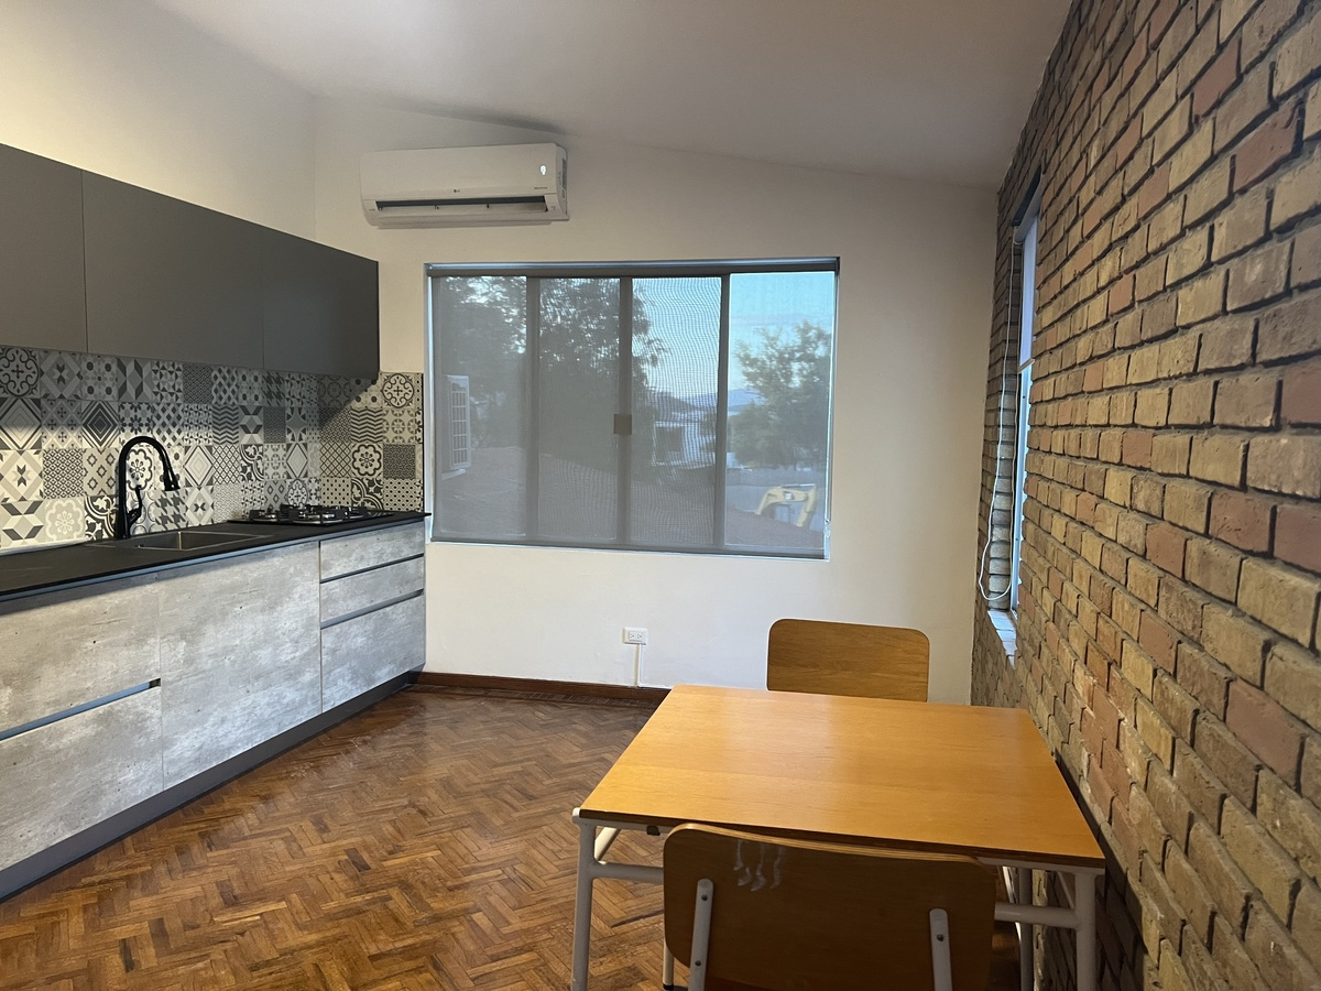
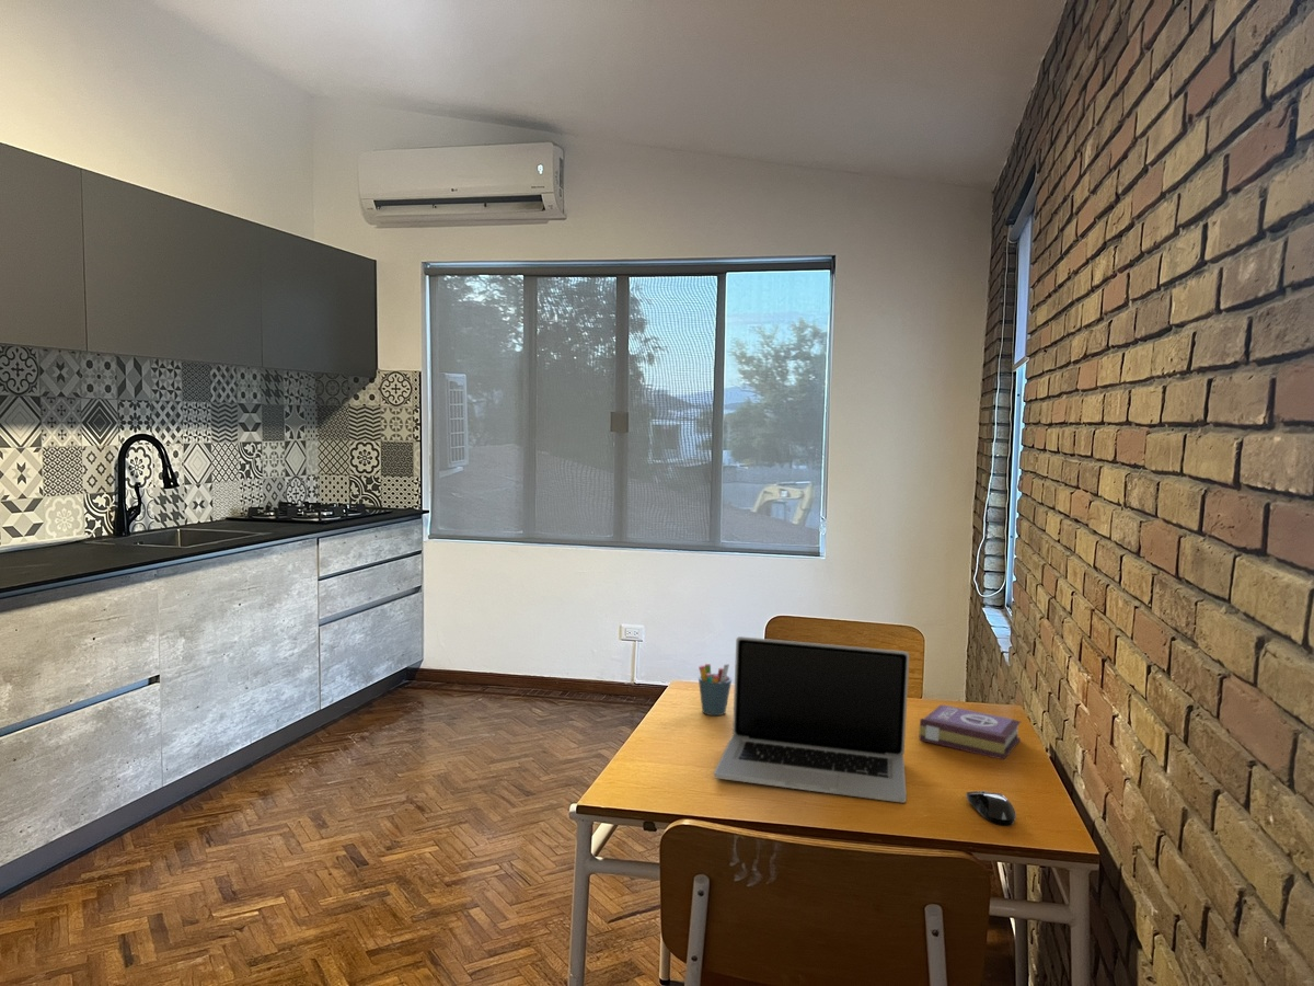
+ book (970, 729)
+ laptop (814, 713)
+ computer mouse (991, 801)
+ pen holder (714, 686)
